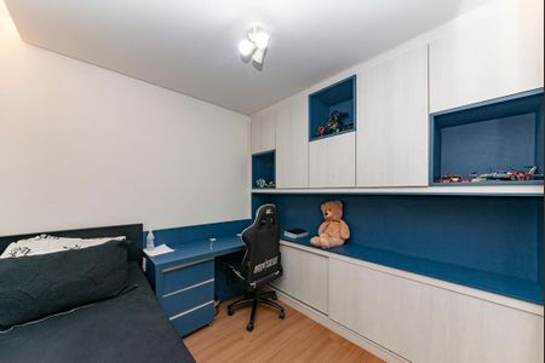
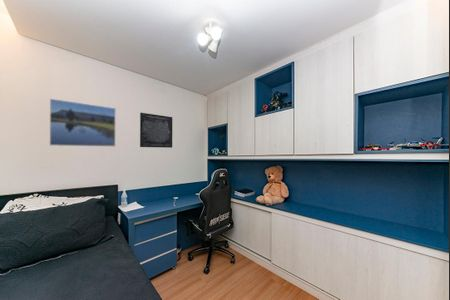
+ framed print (85, 125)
+ wall art (157, 131)
